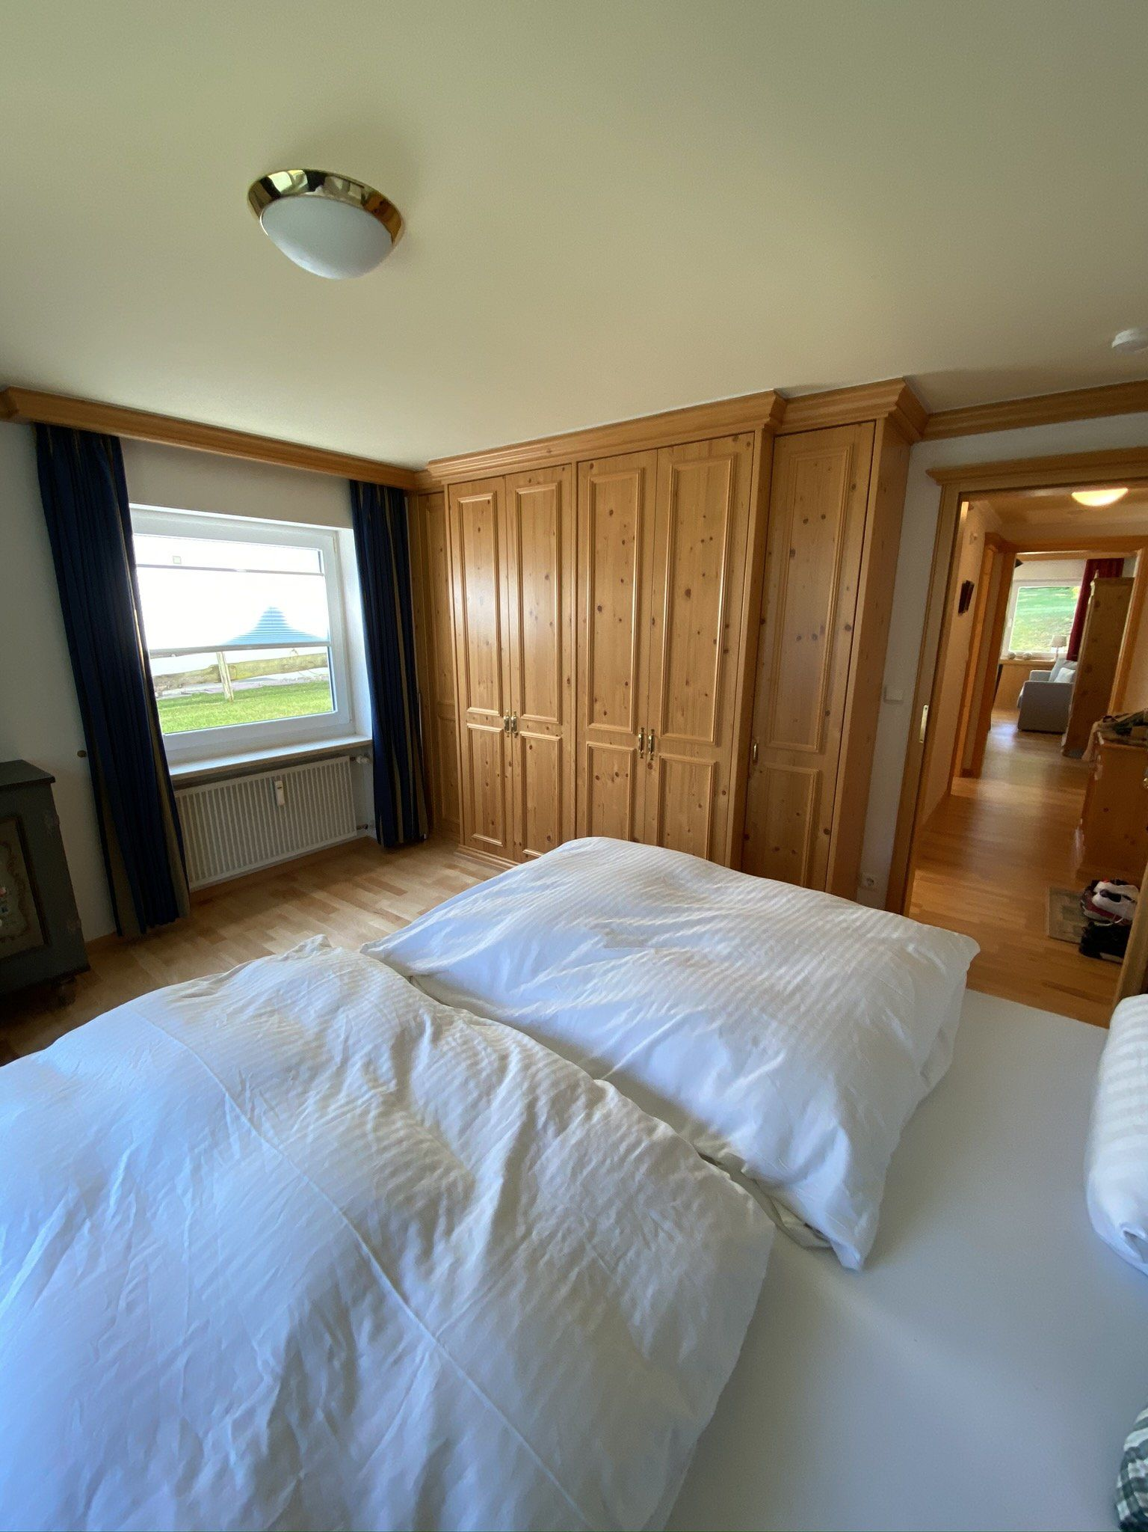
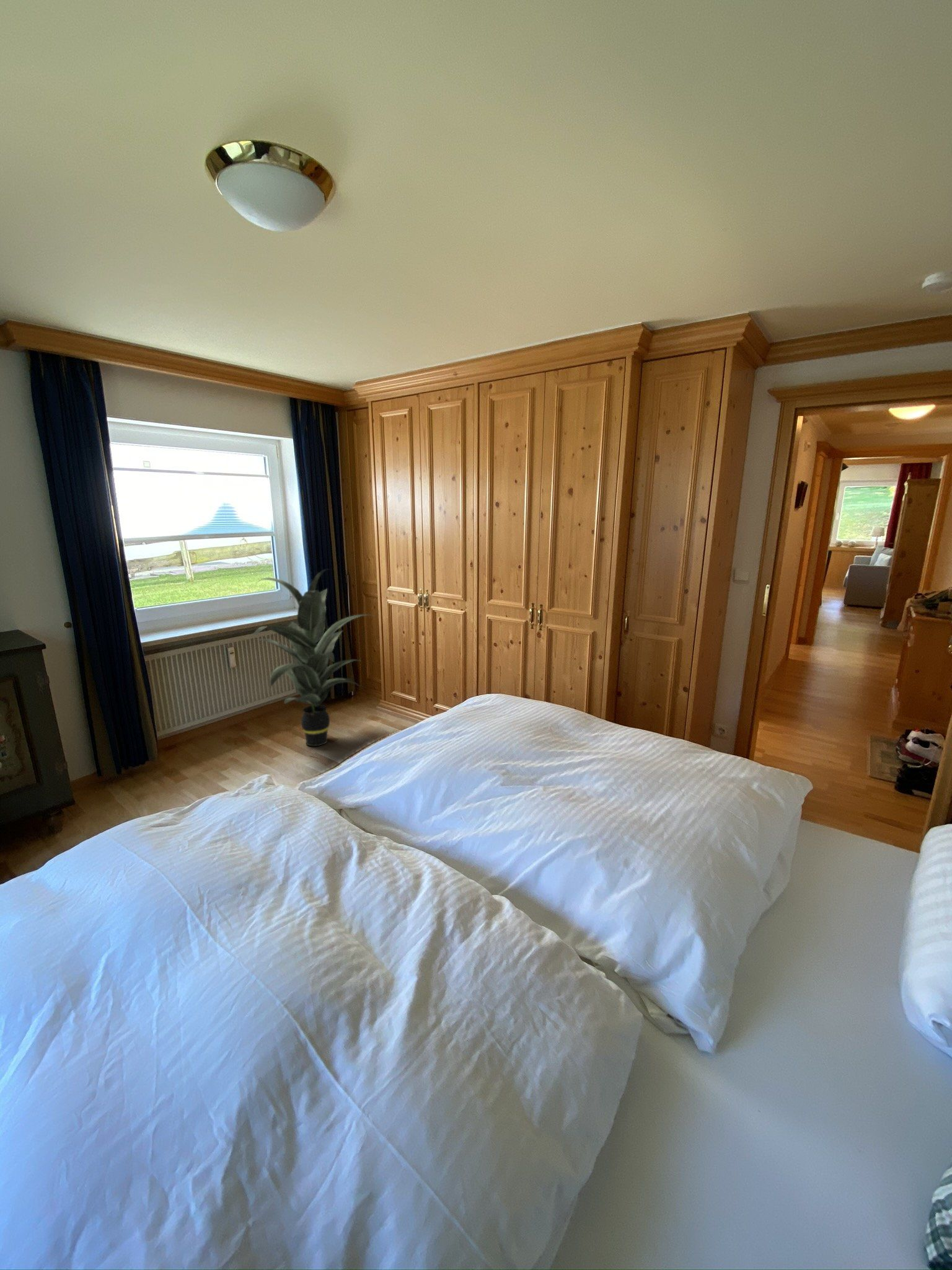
+ indoor plant (314, 660)
